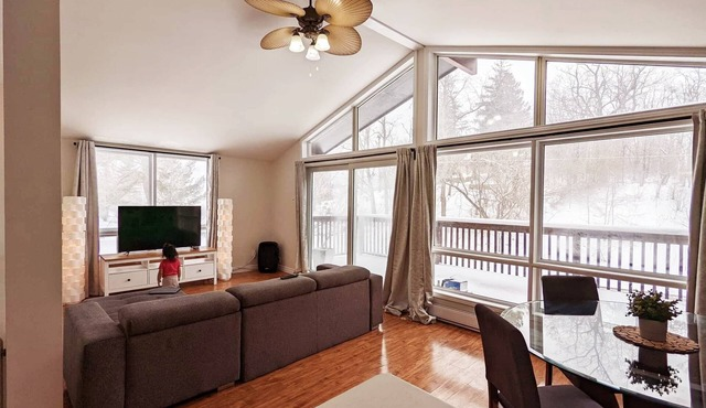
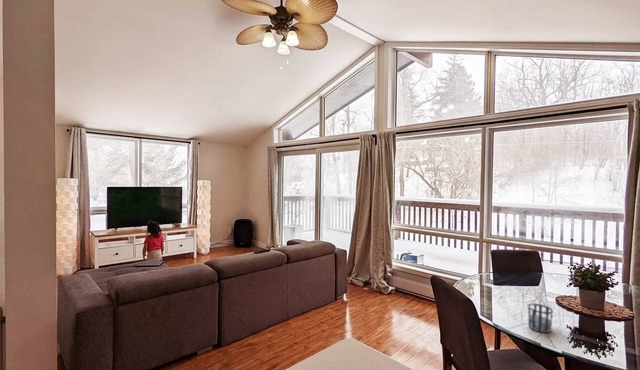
+ cup (539, 317)
